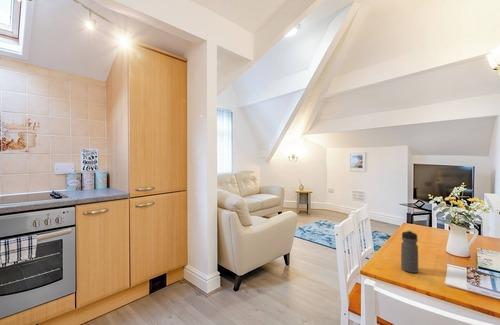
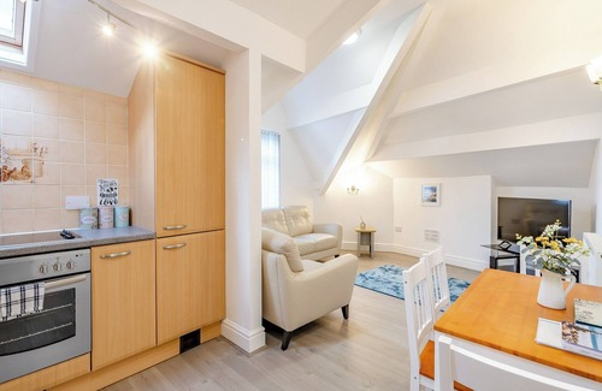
- water bottle (409, 250)
